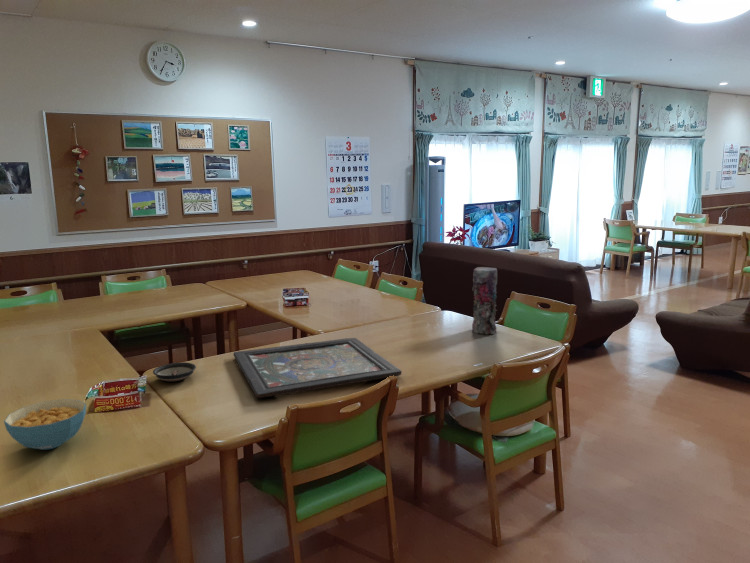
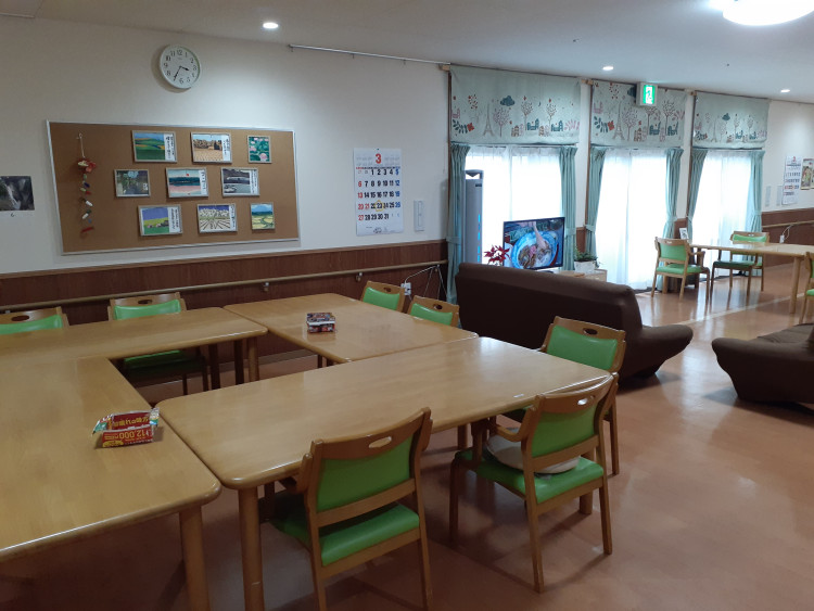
- vase (485, 300)
- cereal bowl (48, 428)
- board game (313, 363)
- saucer (175, 373)
